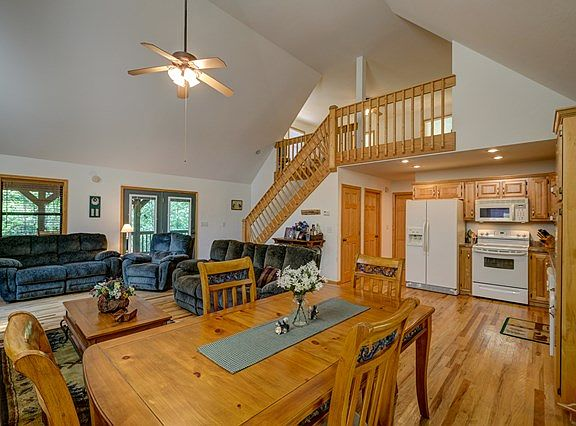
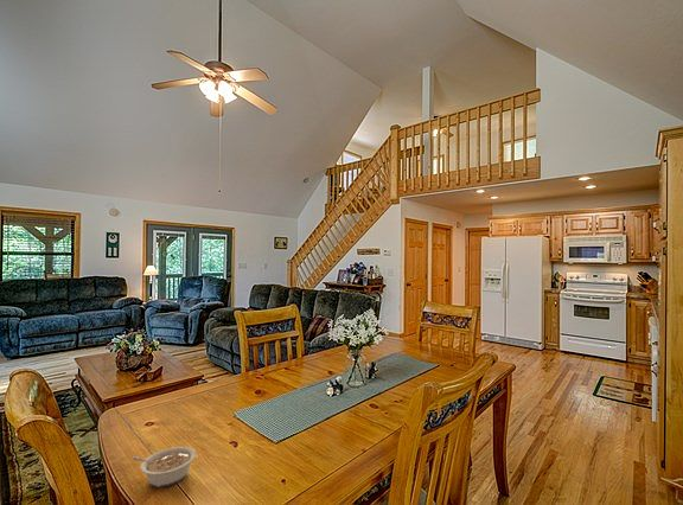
+ legume (166, 467)
